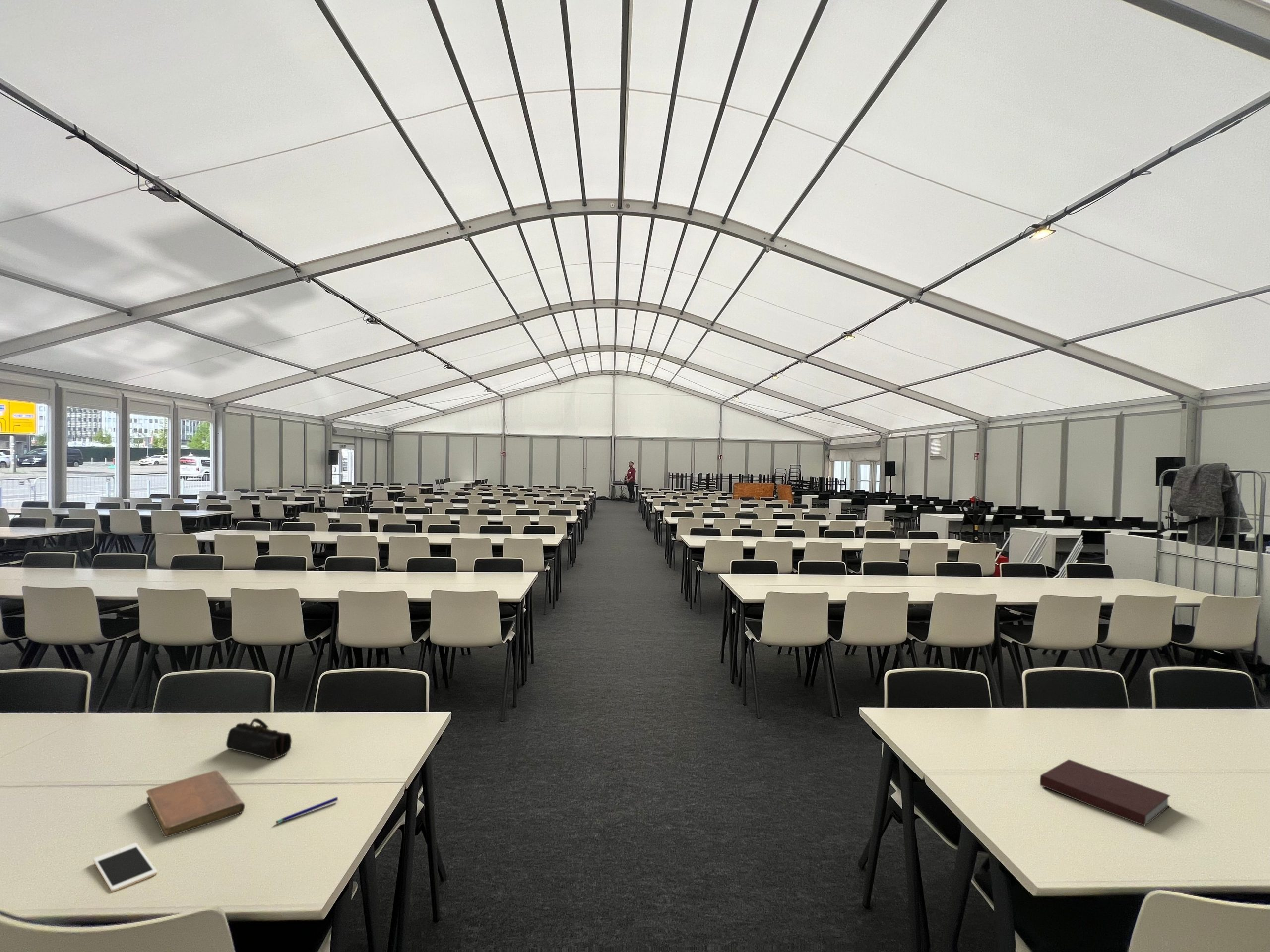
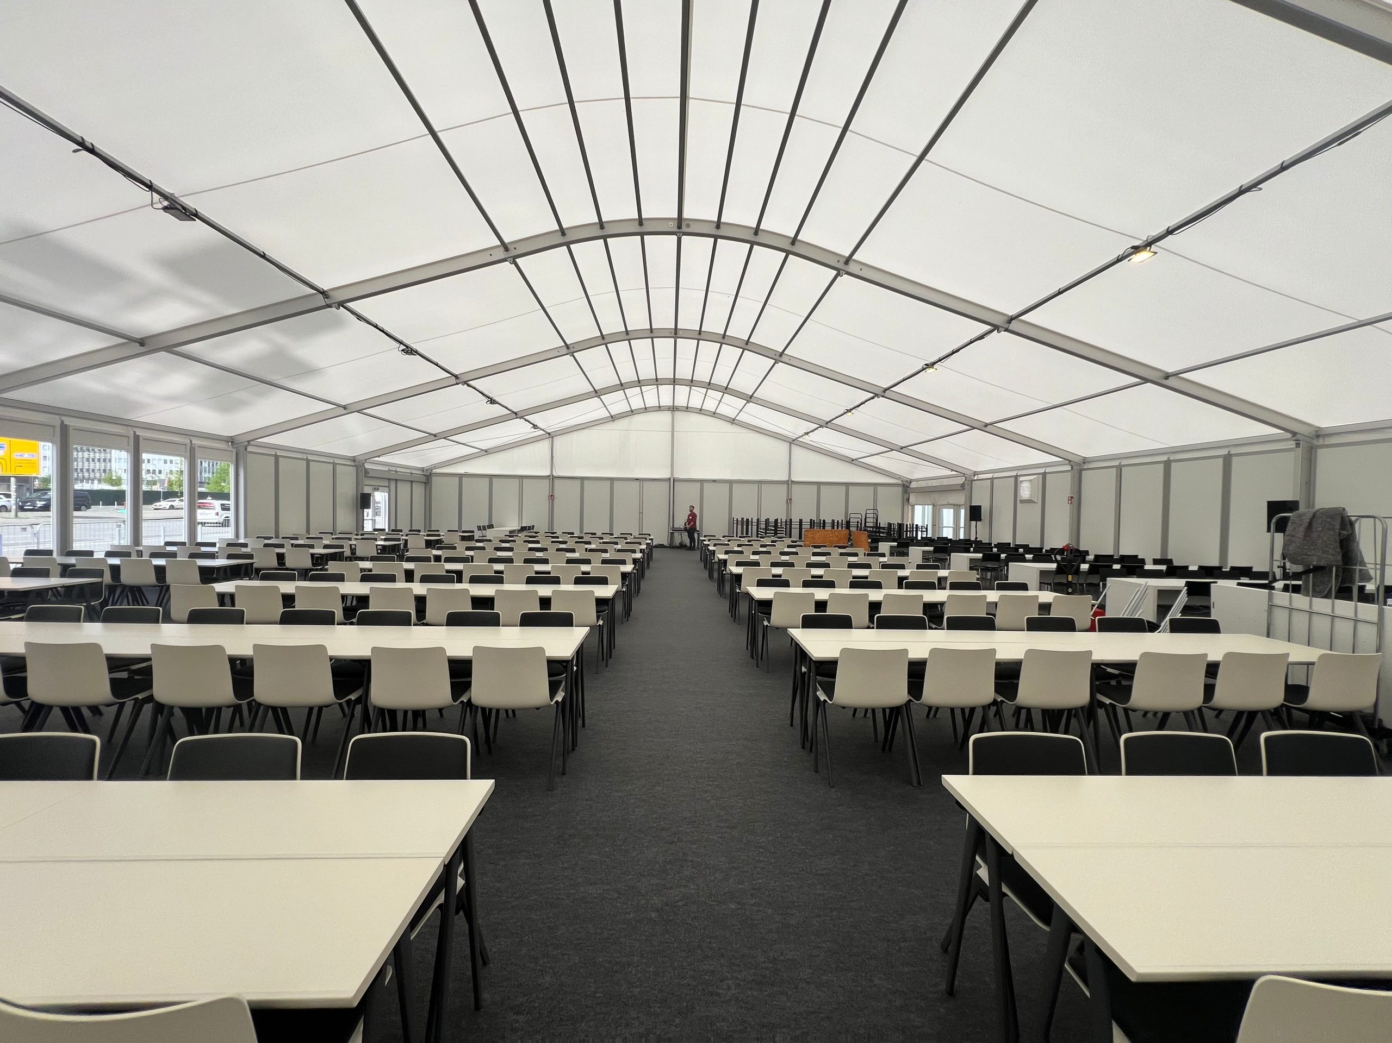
- cell phone (125, 866)
- notebook (194, 800)
- notebook (1103, 790)
- pen (308, 810)
- pencil case (259, 734)
